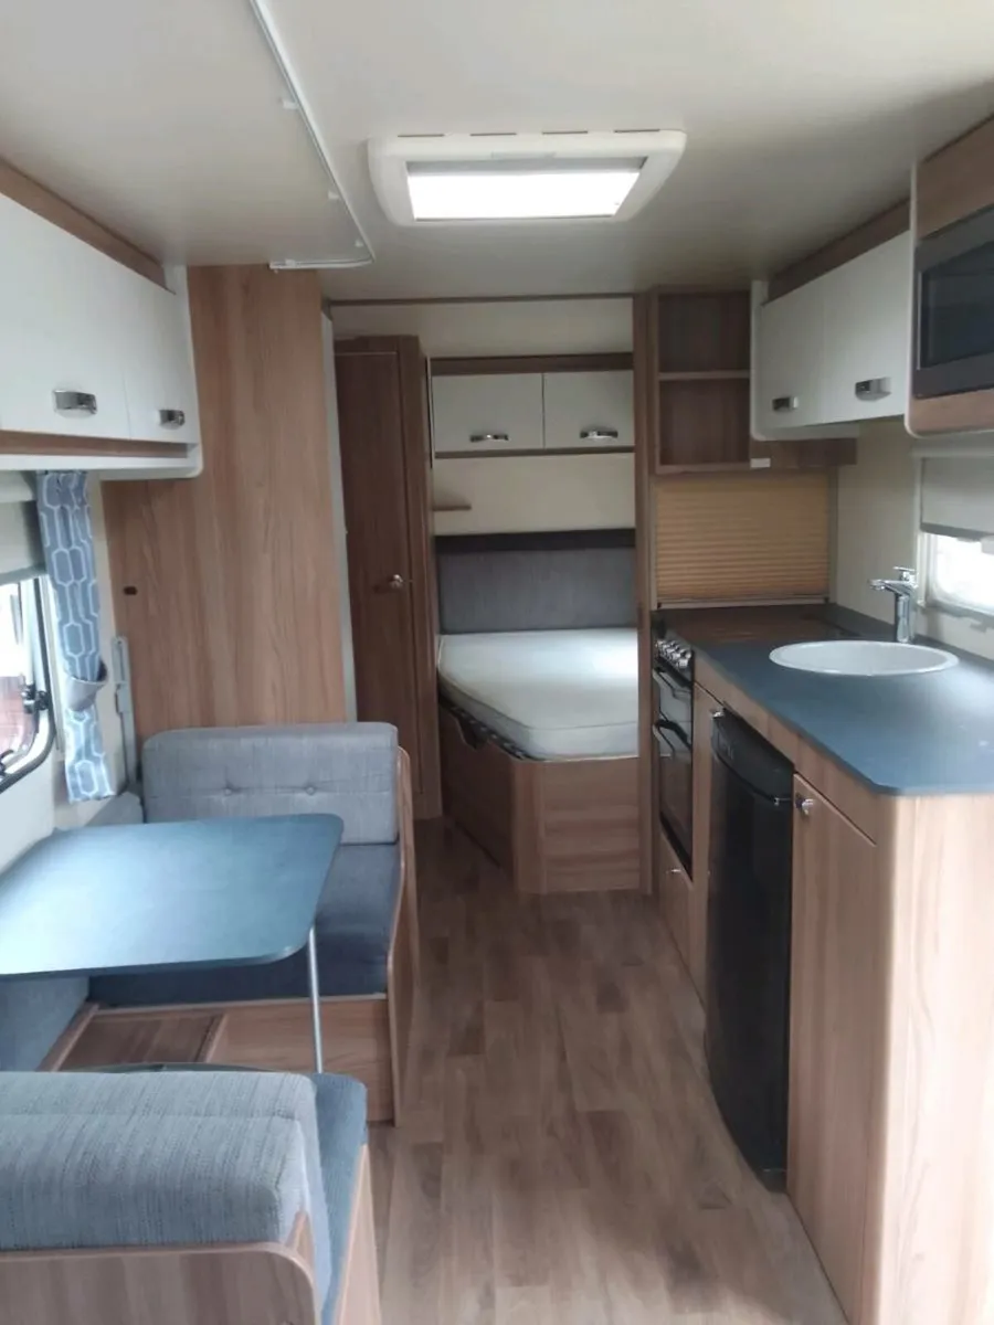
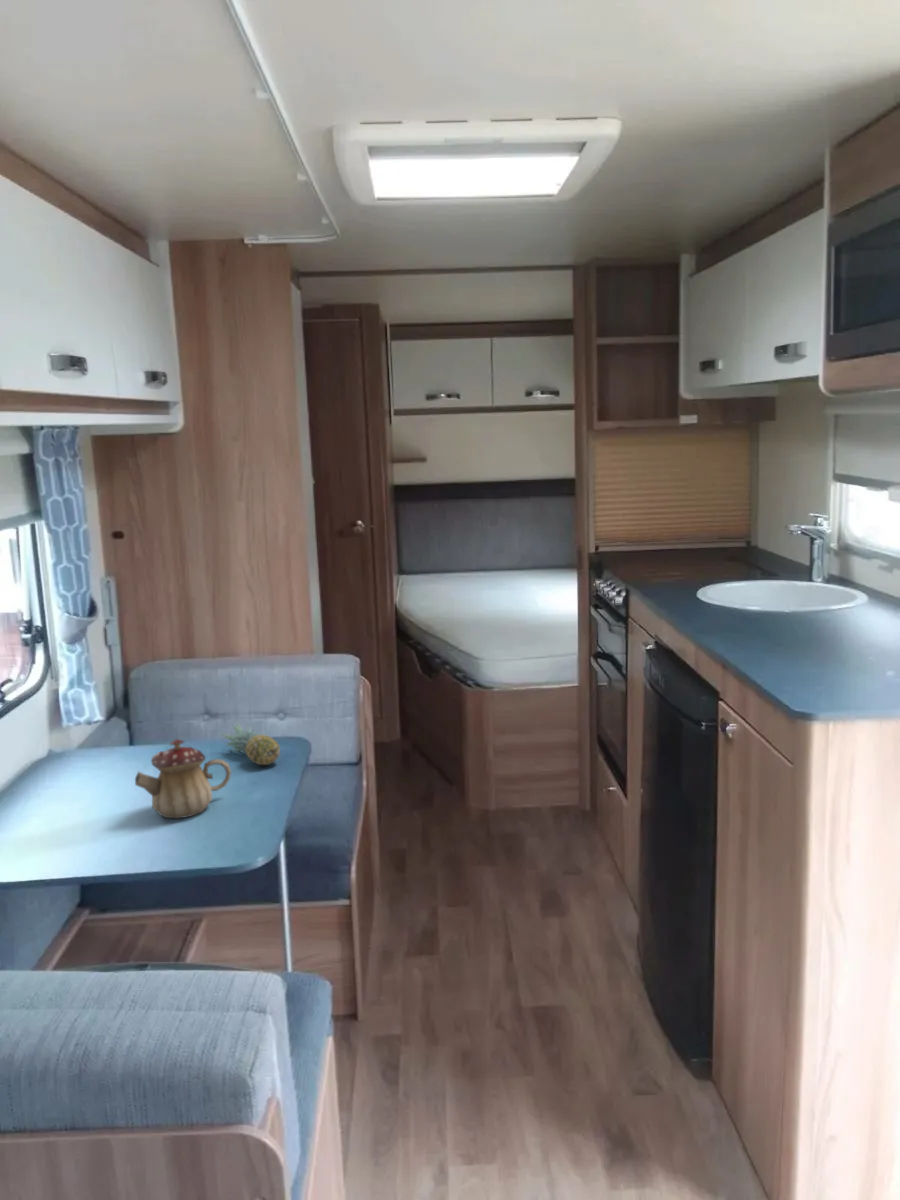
+ teapot (184, 773)
+ fruit (249, 743)
